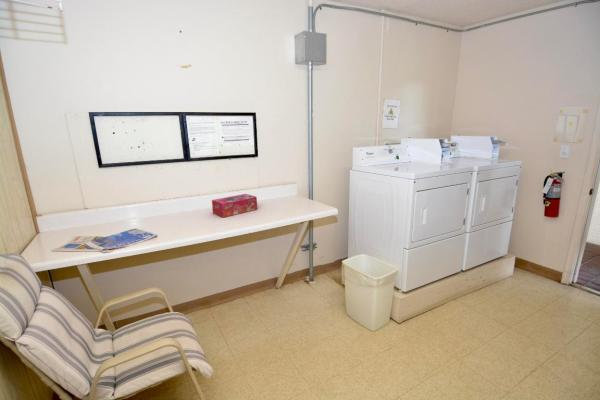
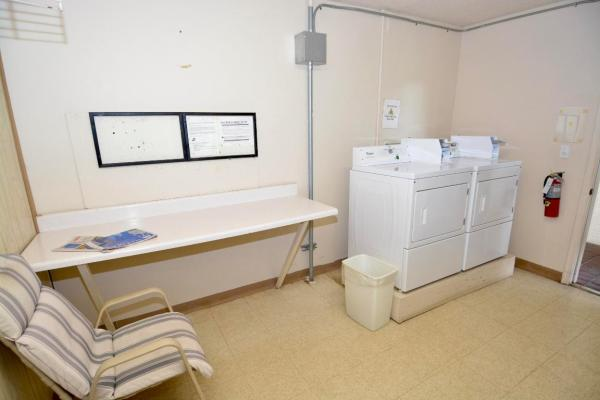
- tissue box (235, 204)
